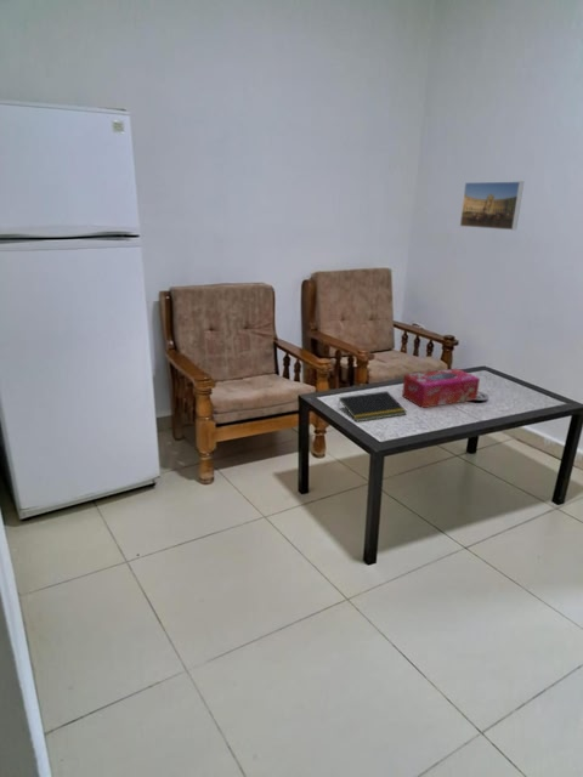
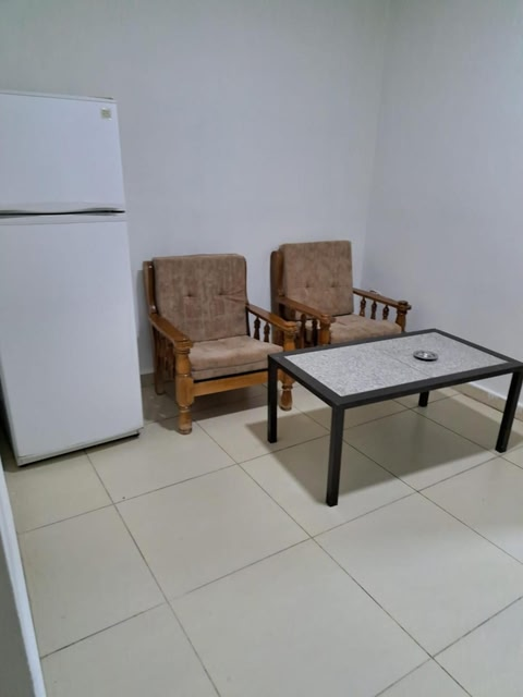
- tissue box (440, 387)
- notepad (372, 405)
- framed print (489, 205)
